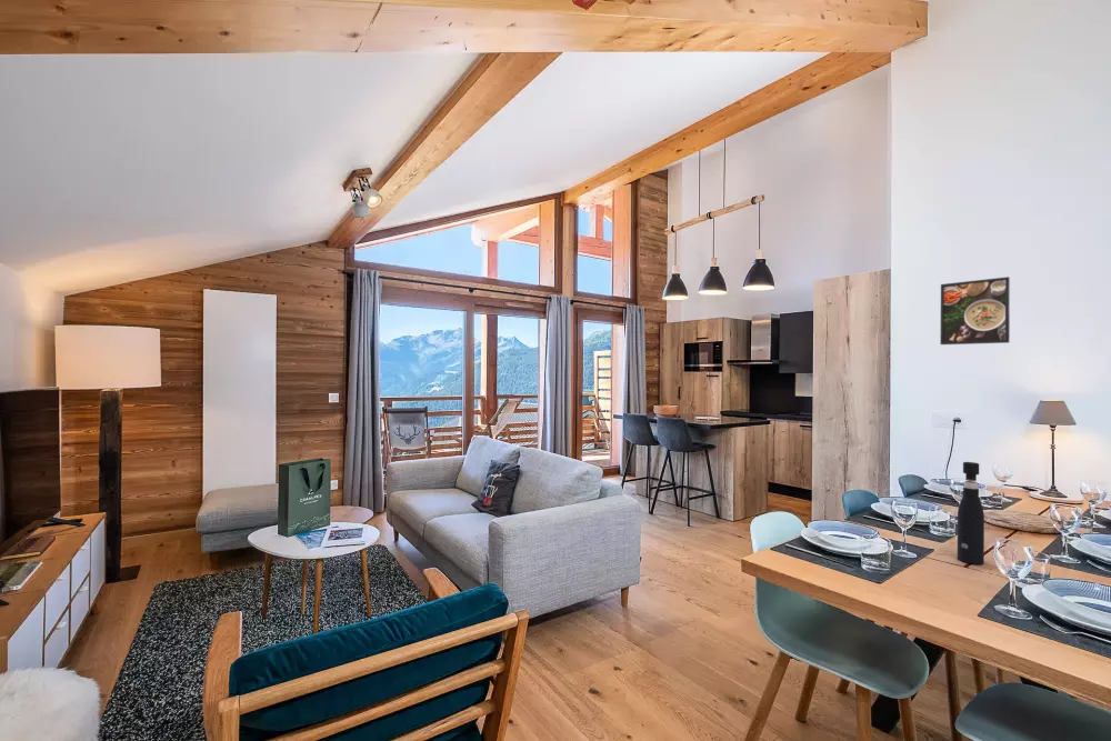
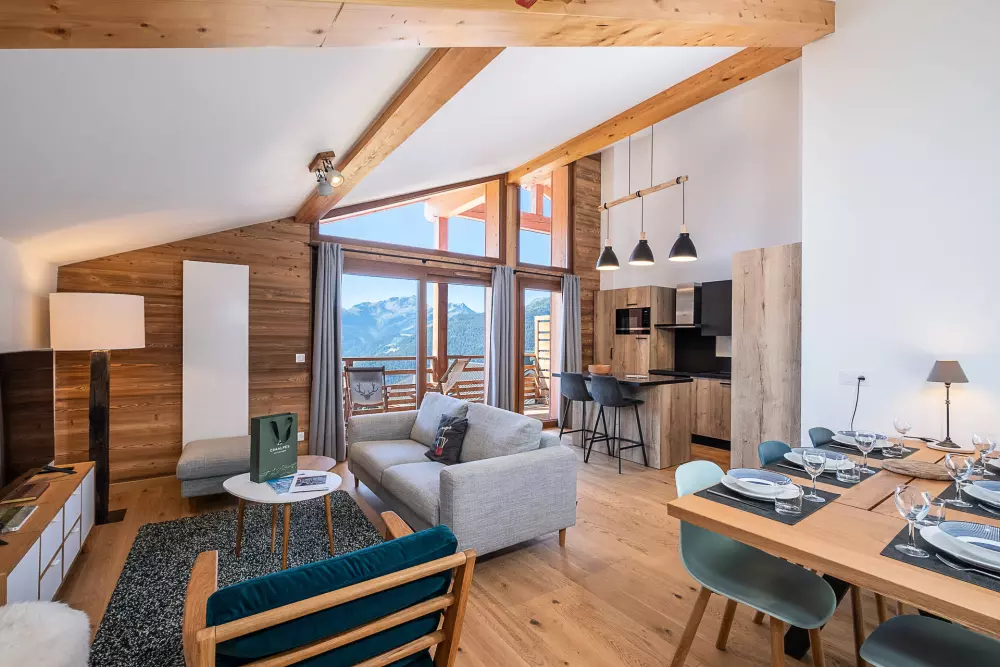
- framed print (973, 312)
- pepper grinder (970, 511)
